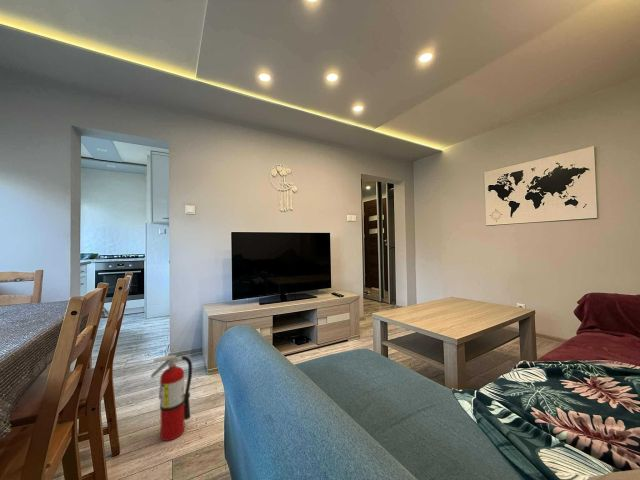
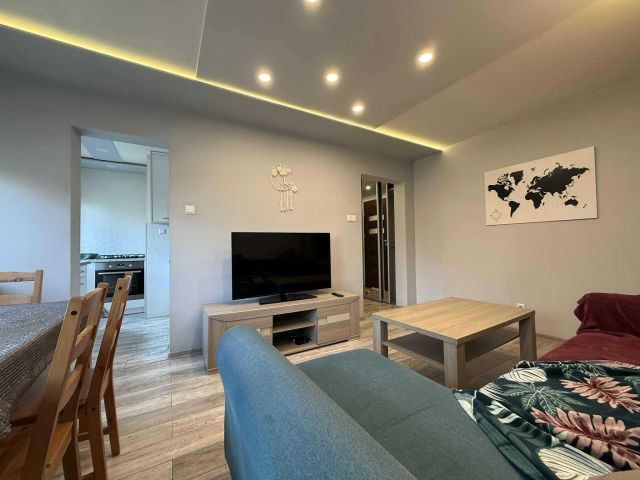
- fire extinguisher (173, 391)
